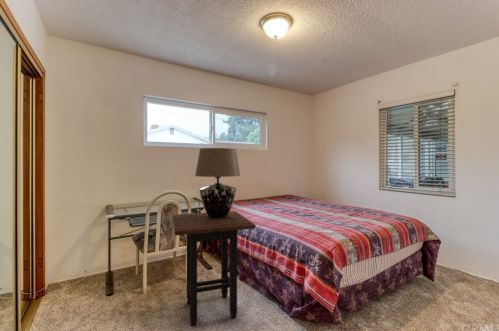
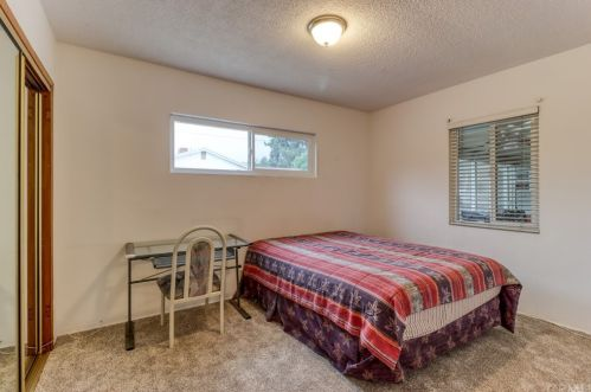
- table lamp (217, 182)
- side table (221, 264)
